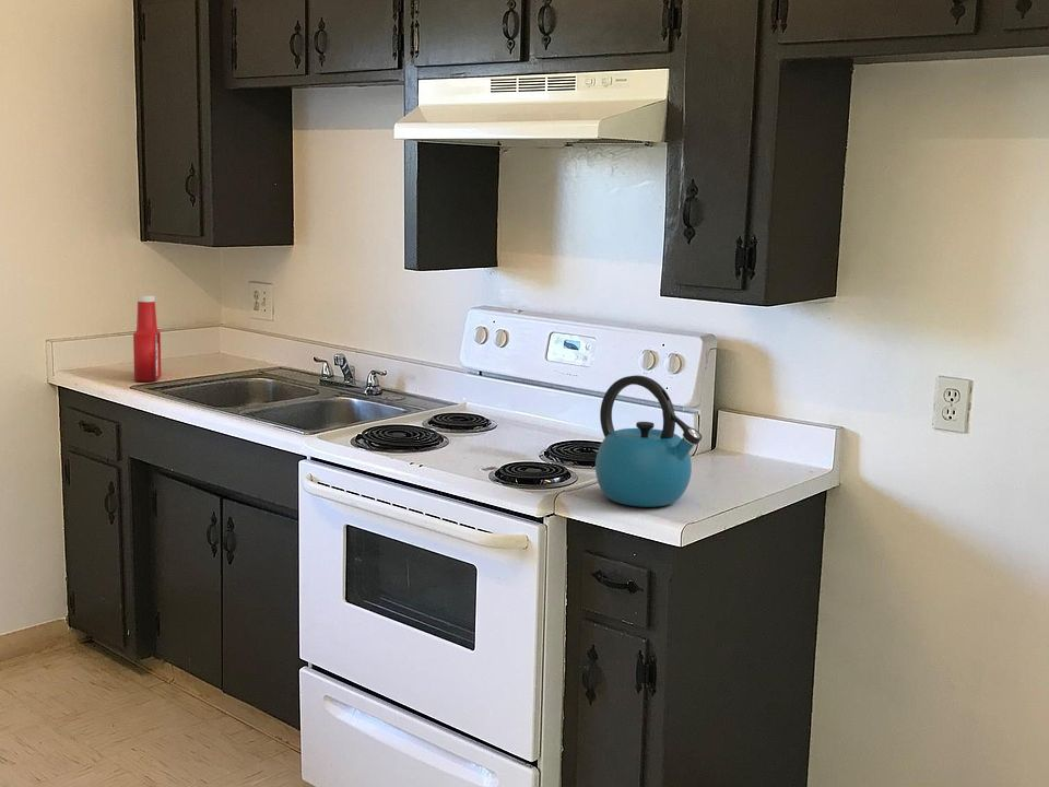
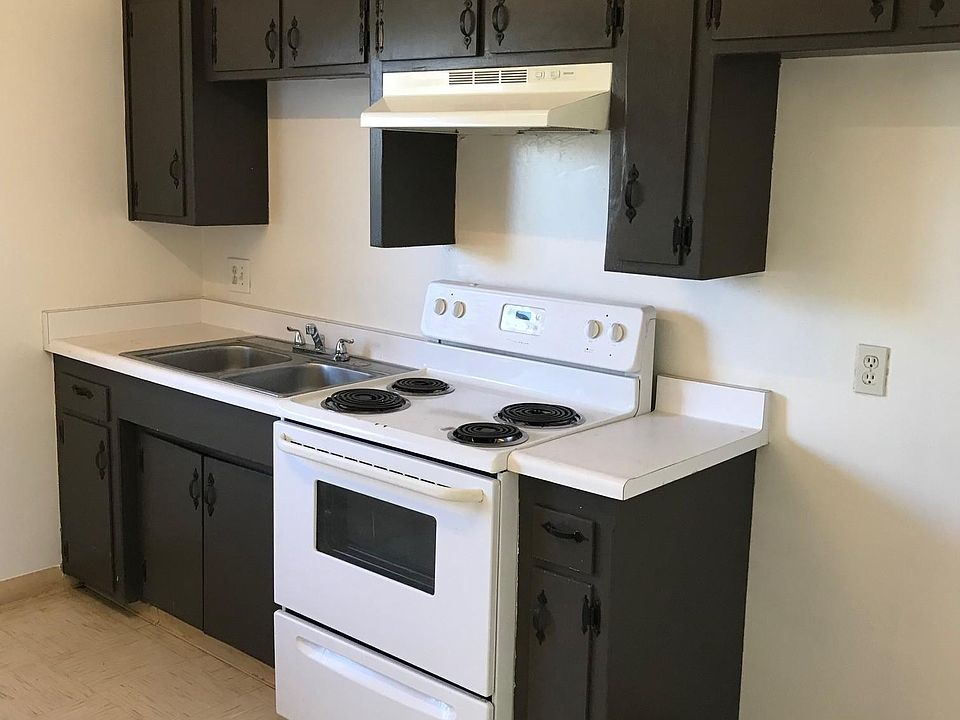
- kettle (649, 439)
- soap bottle (146, 337)
